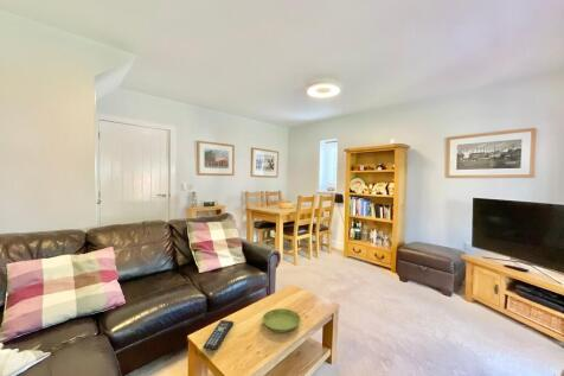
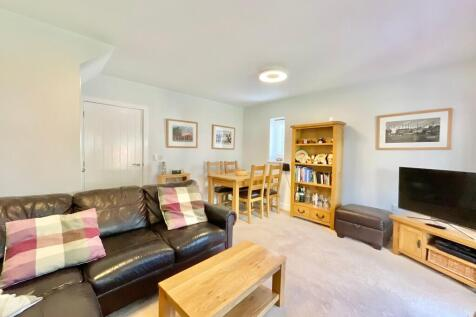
- saucer (281, 320)
- remote control (219, 333)
